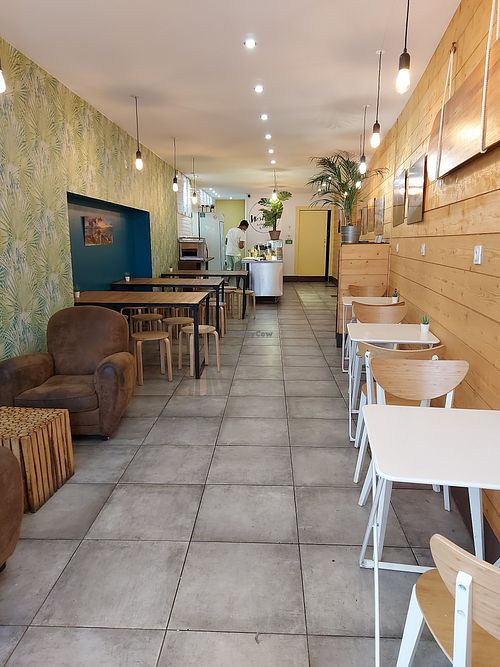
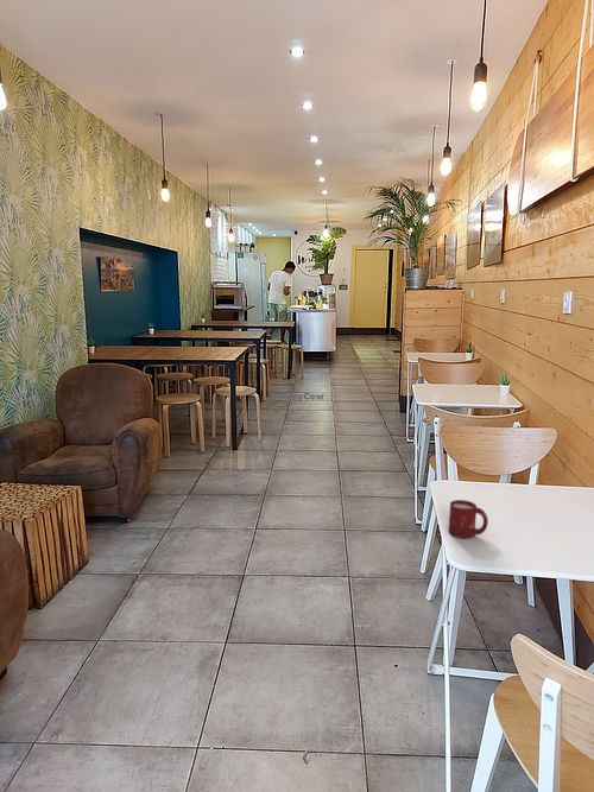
+ cup (468, 519)
